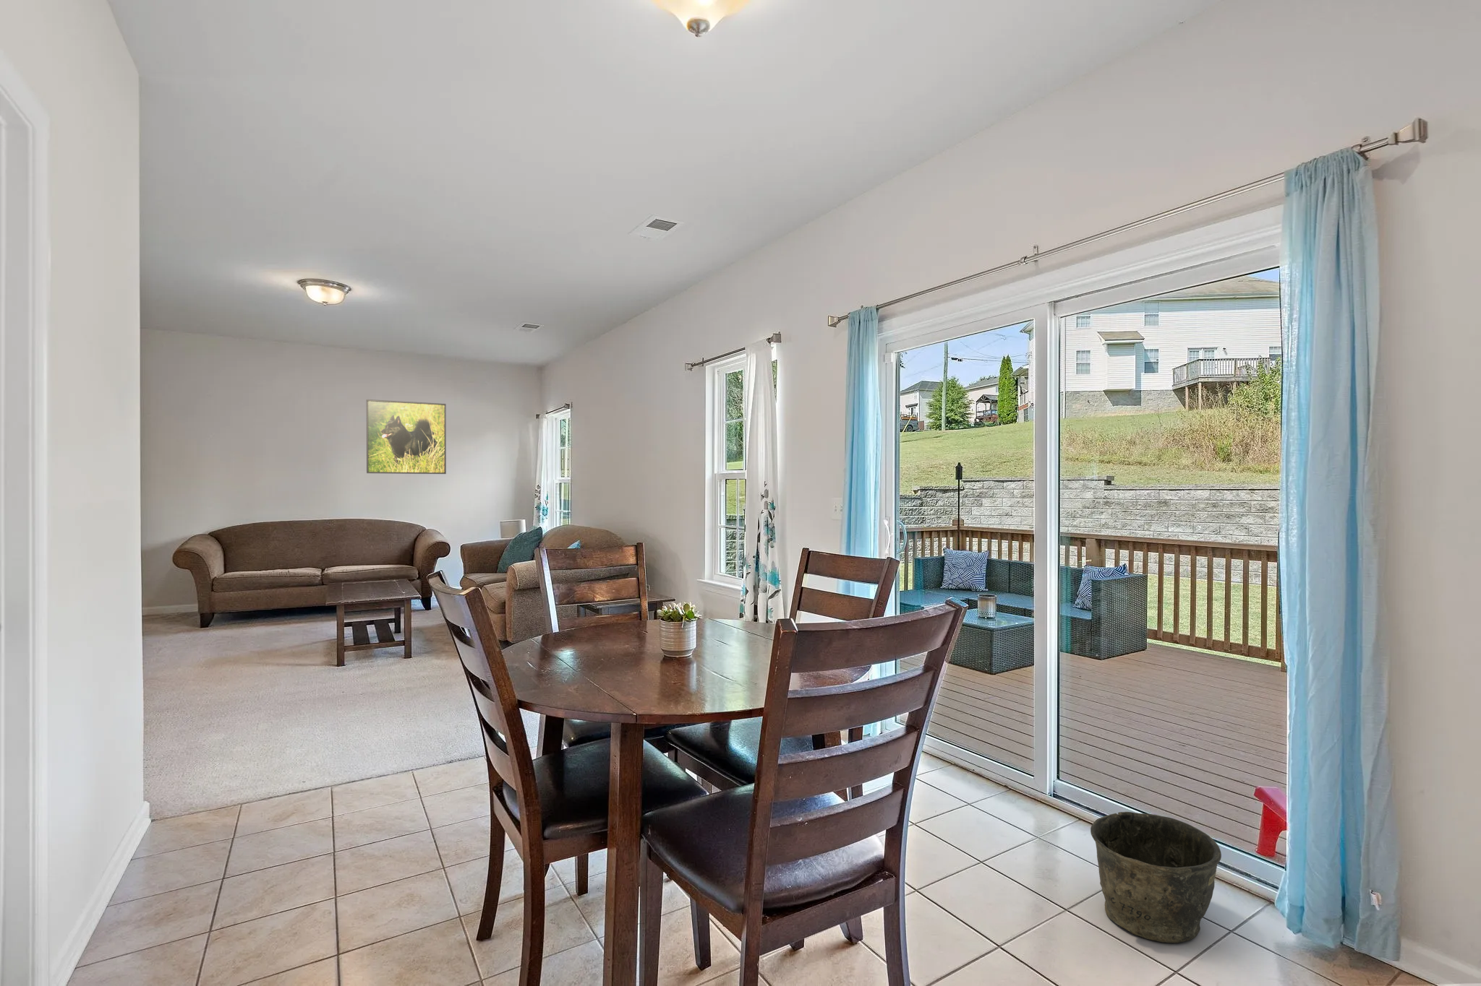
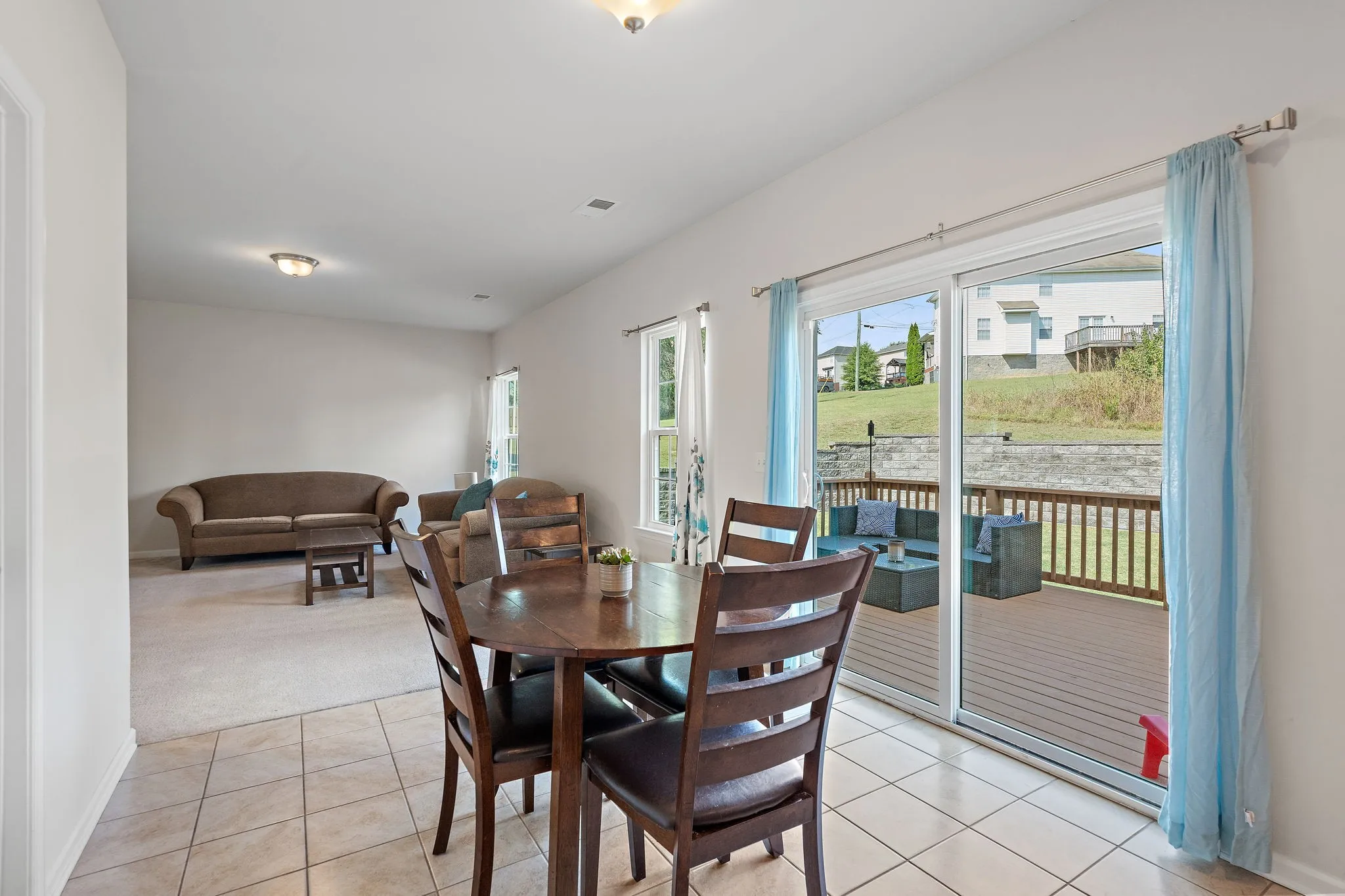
- bucket (1154, 876)
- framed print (407, 437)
